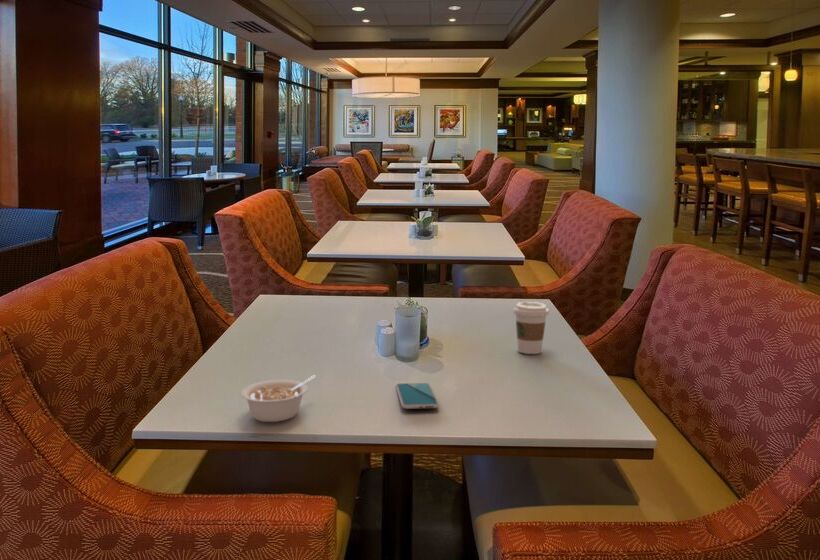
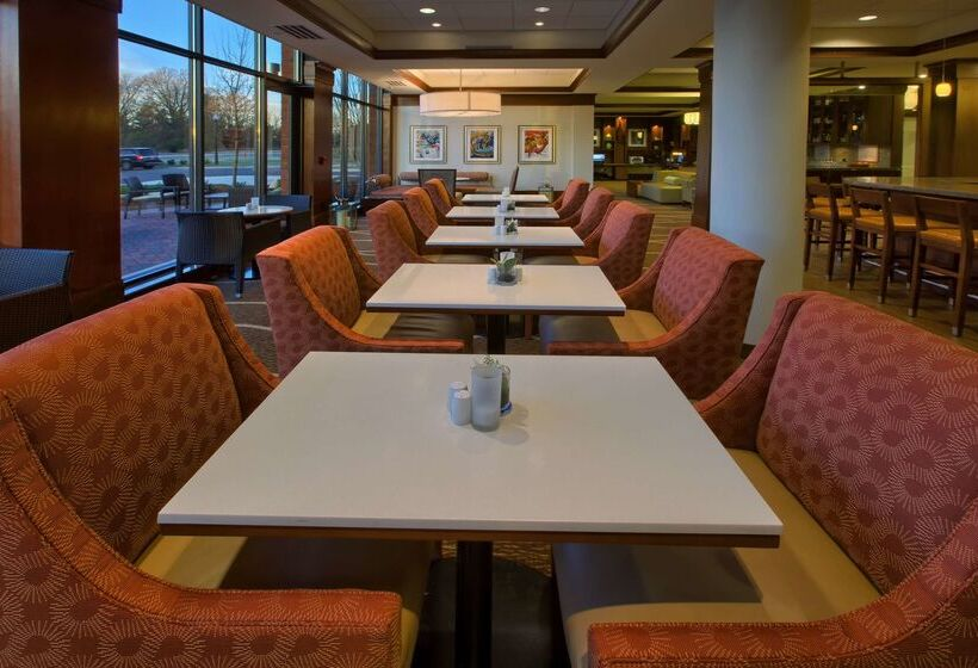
- legume (276, 398)
- smartphone (416, 395)
- coffee cup (530, 327)
